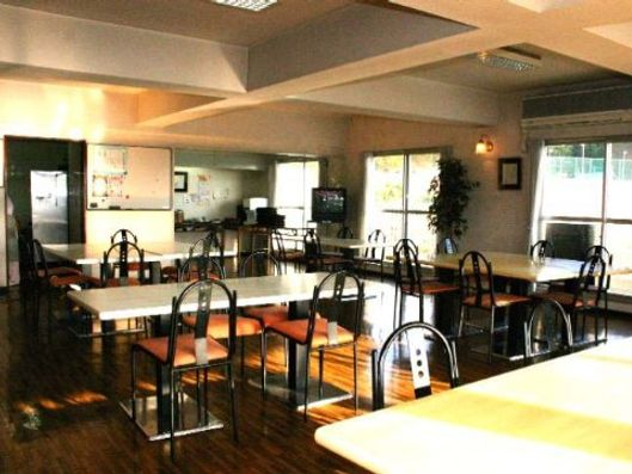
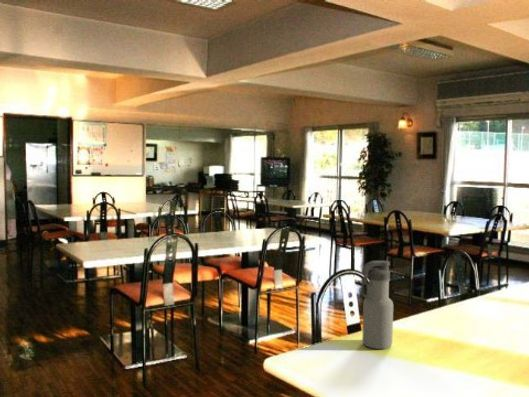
+ water bottle (377, 303)
